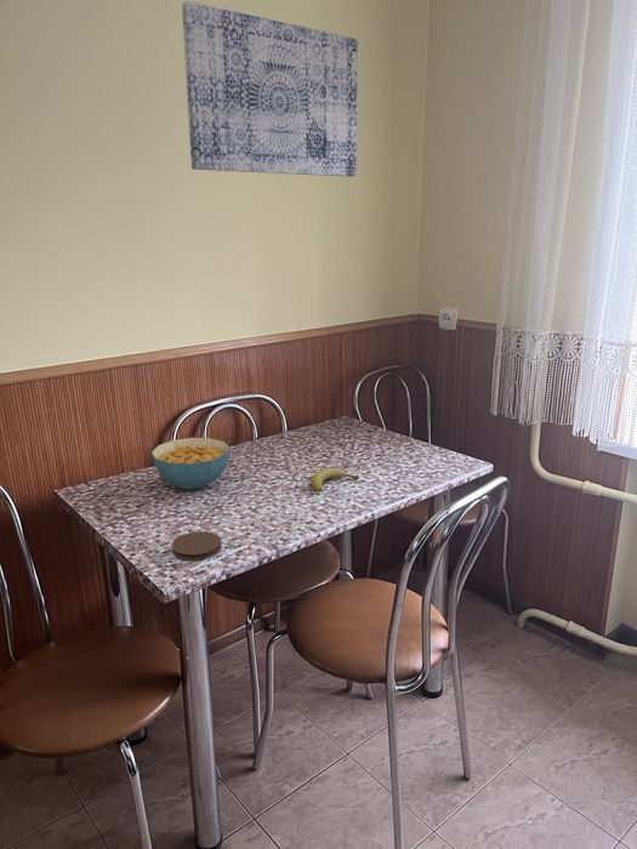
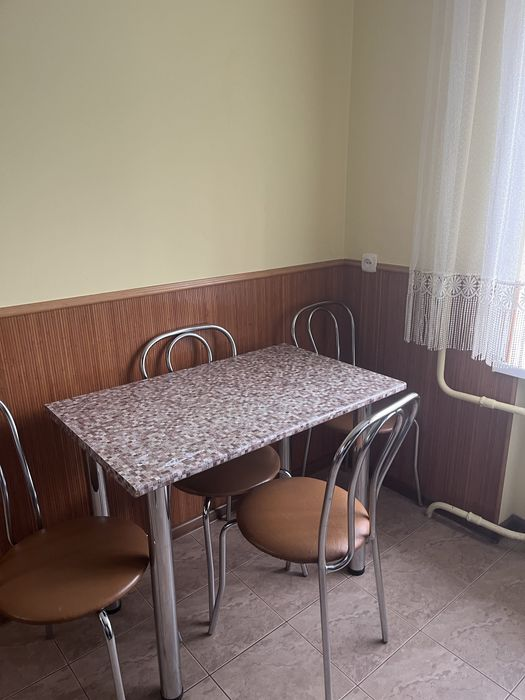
- coaster (197, 545)
- cereal bowl (192, 467)
- fruit (330, 477)
- wall art (279, 99)
